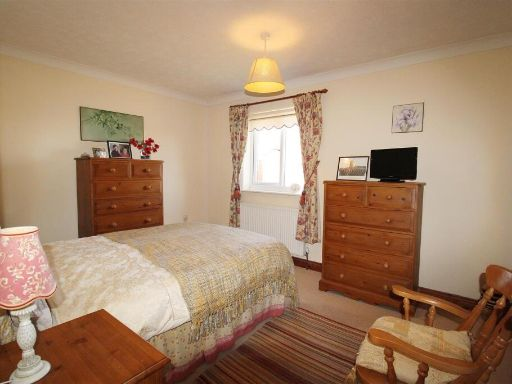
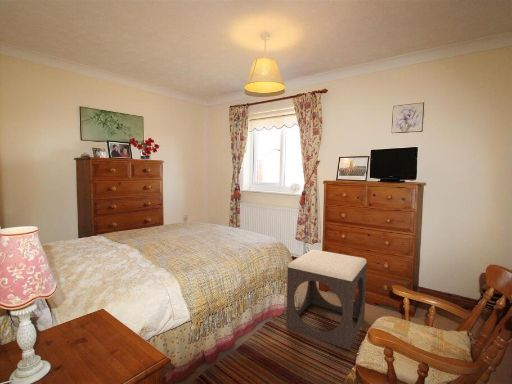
+ footstool (330, 287)
